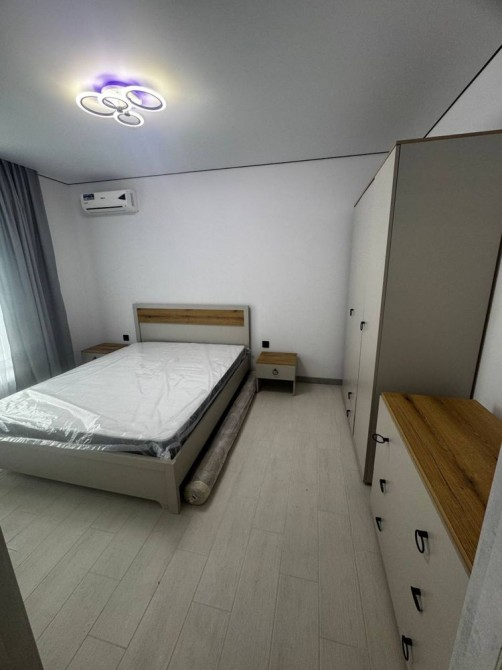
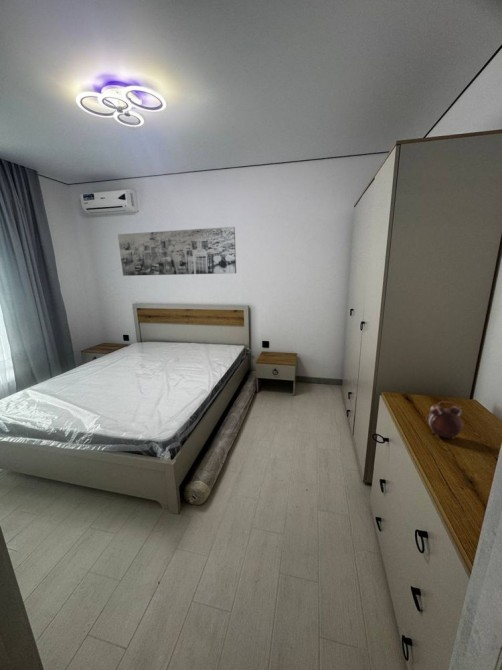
+ alarm clock (445, 419)
+ wall art (175, 253)
